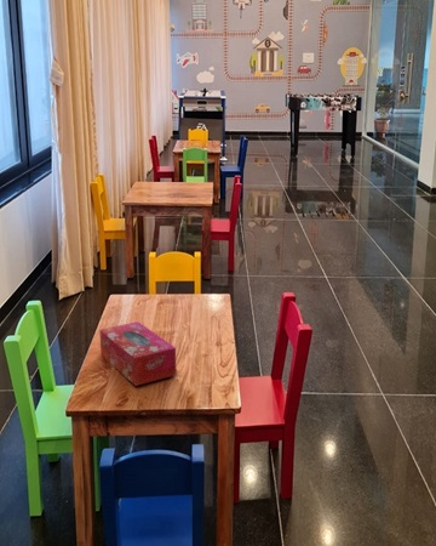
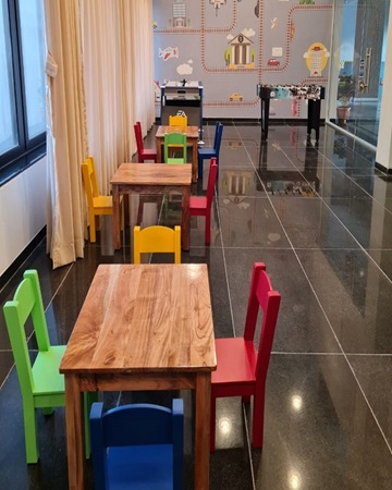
- tissue box (137, 351)
